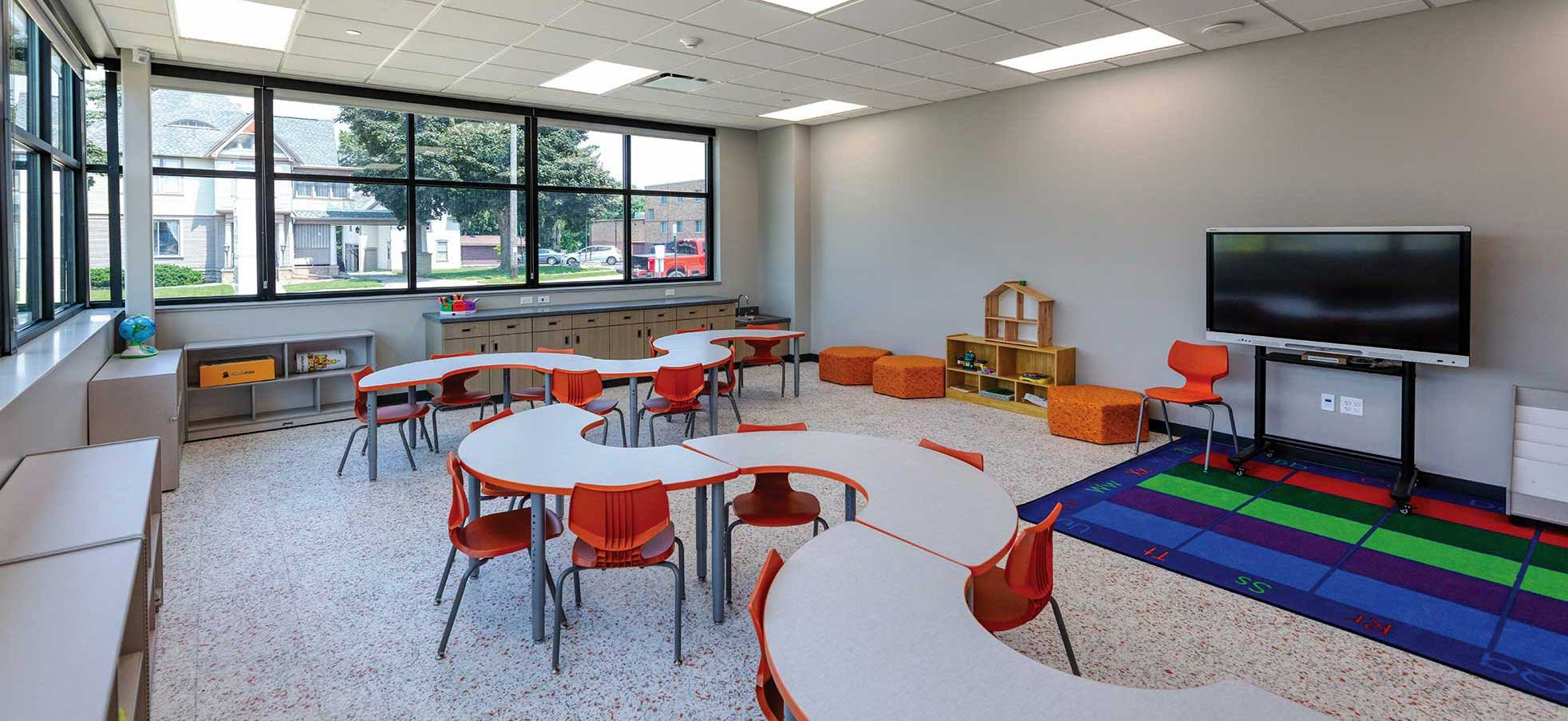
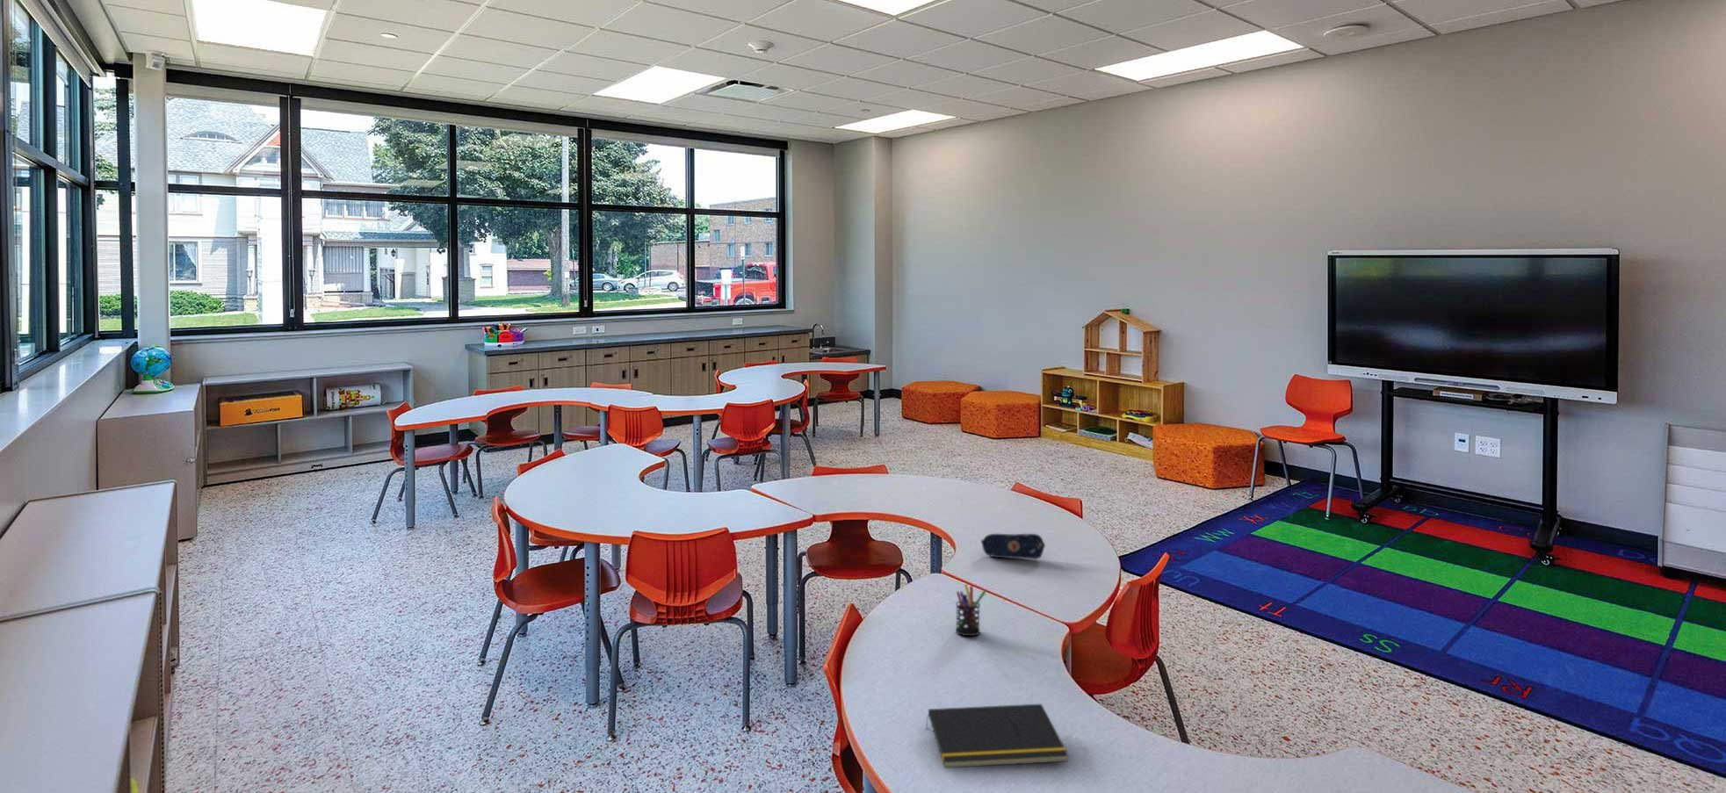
+ notepad (995, 735)
+ pencil case (1013, 546)
+ pen holder (971, 608)
